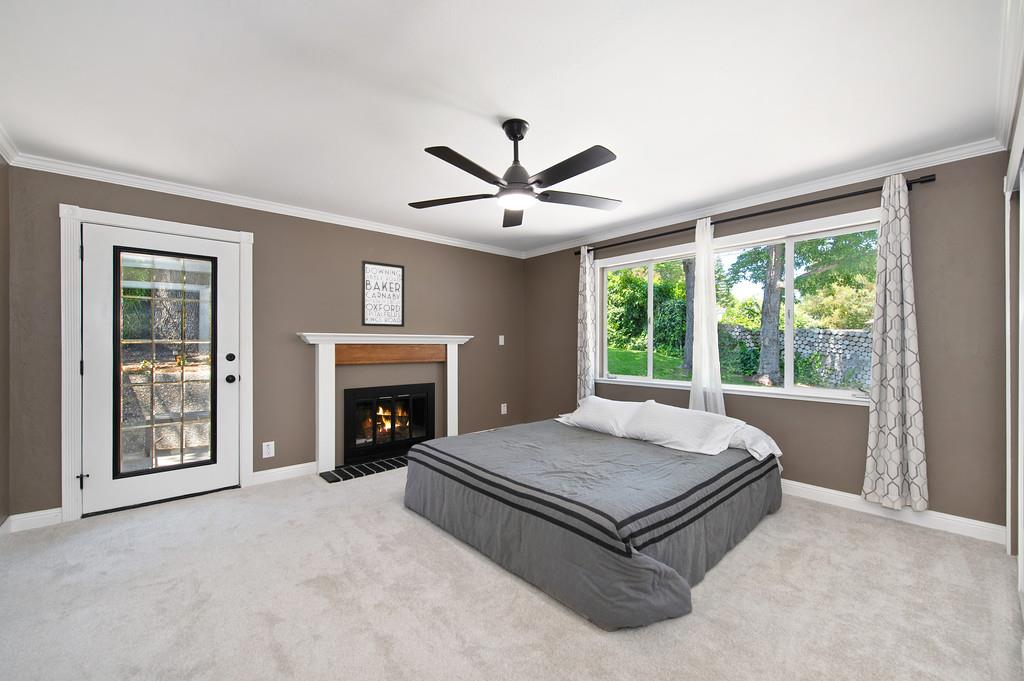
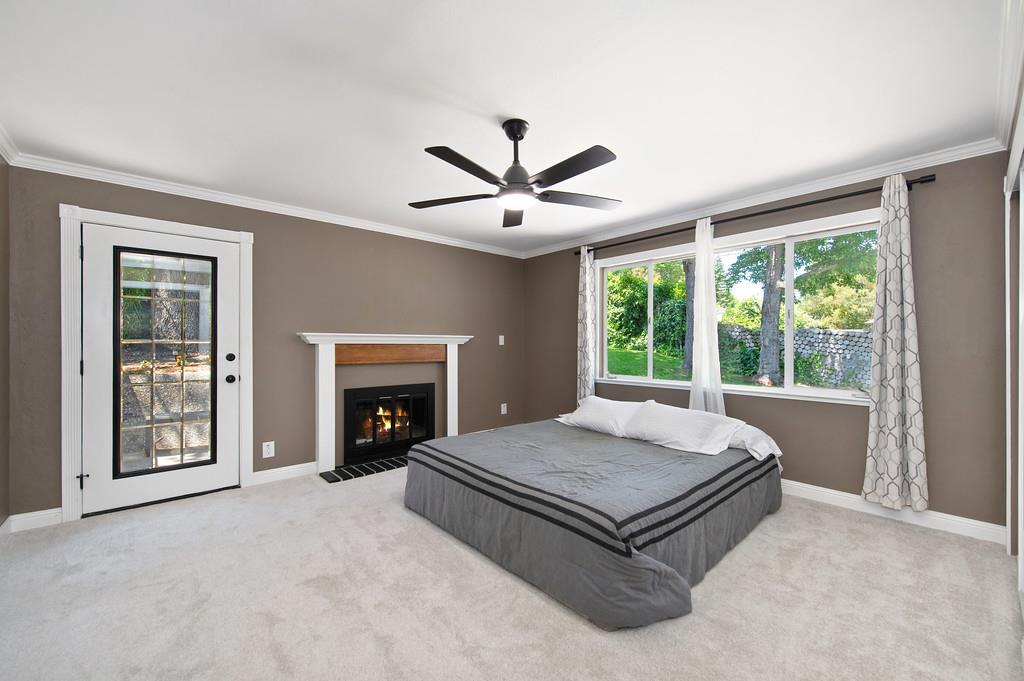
- wall art (383, 294)
